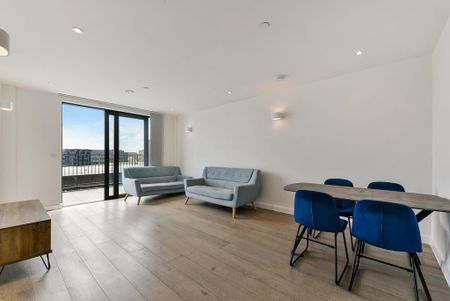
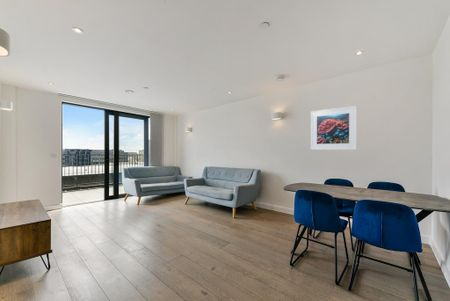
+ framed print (332, 129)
